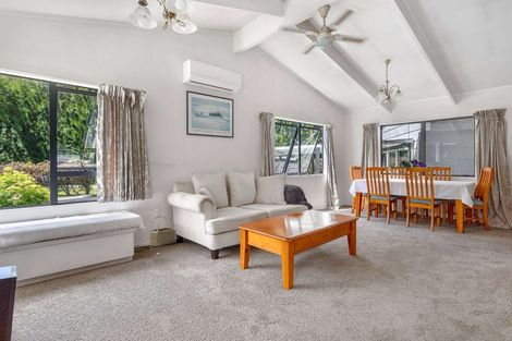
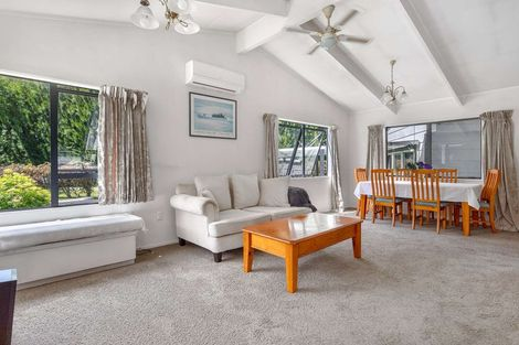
- wicker basket (162, 230)
